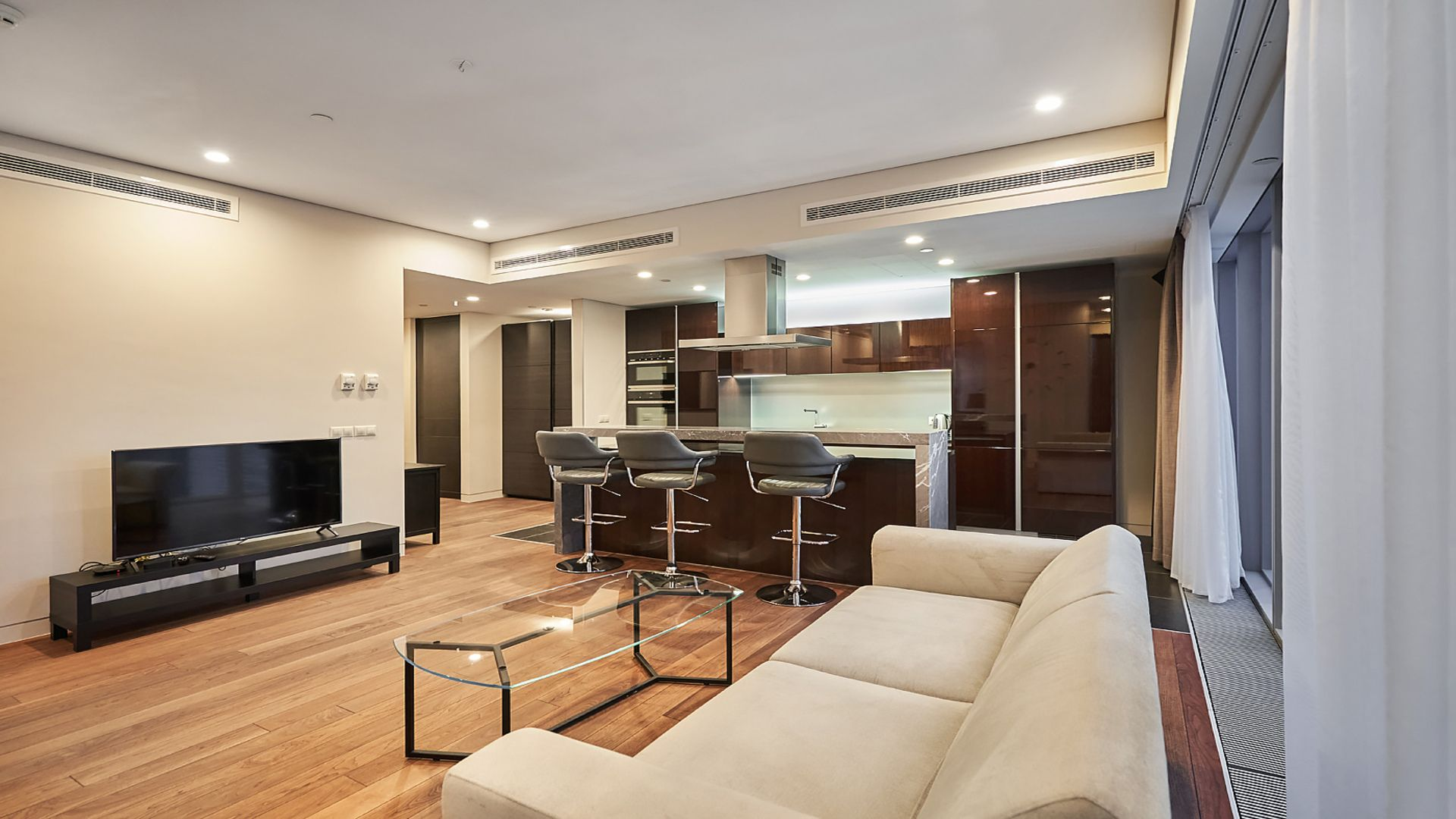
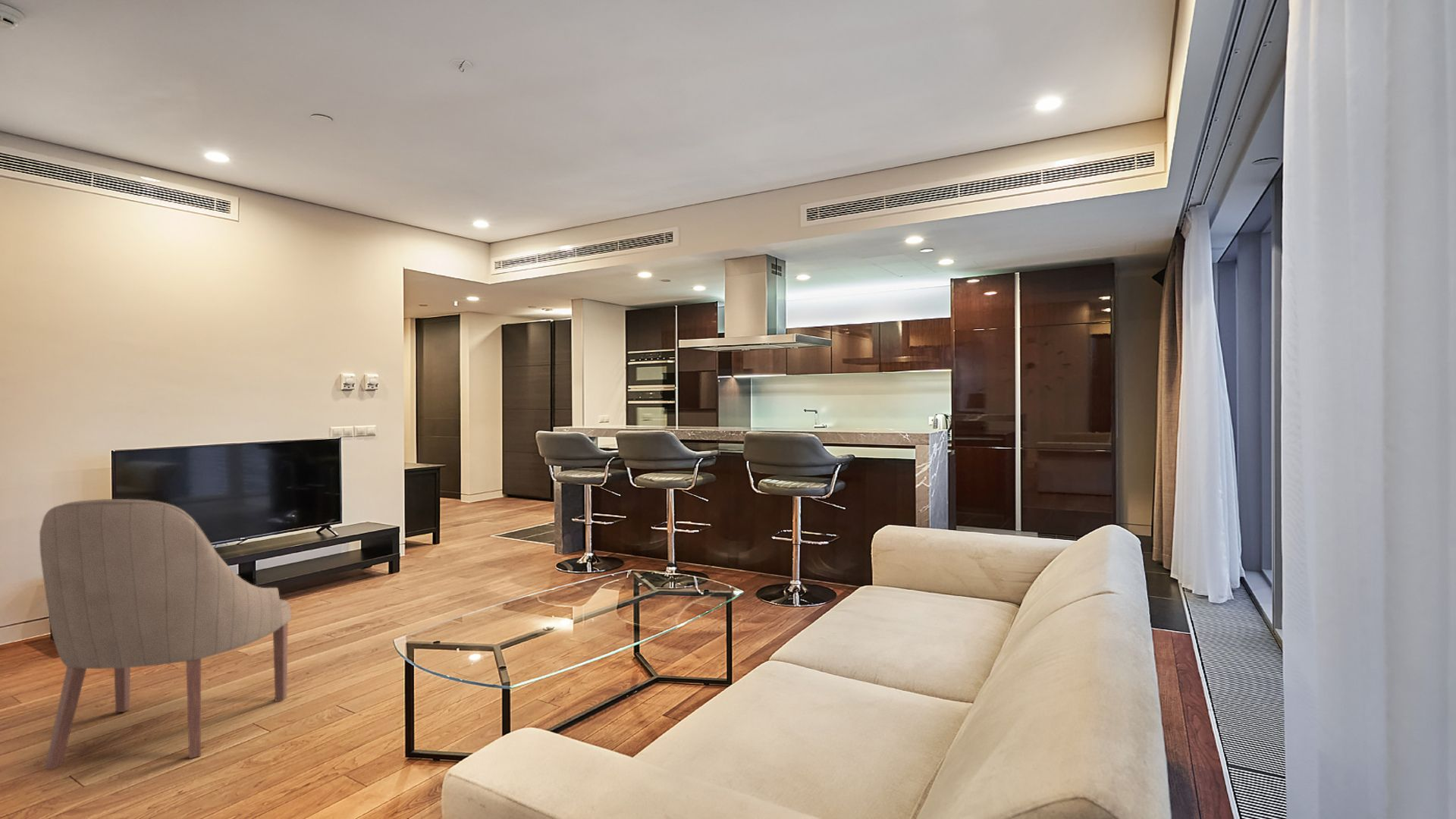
+ chair (161, 612)
